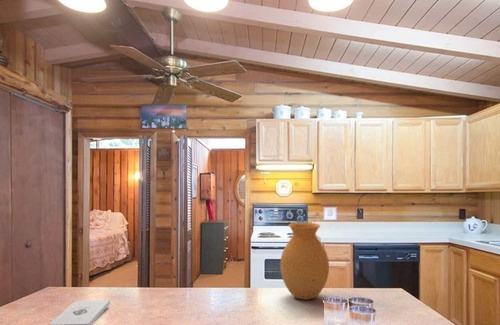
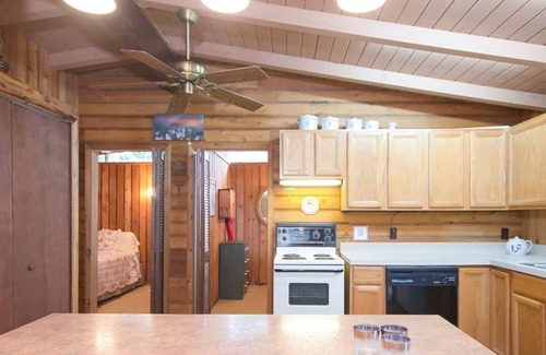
- vase (304, 260)
- notepad (81, 313)
